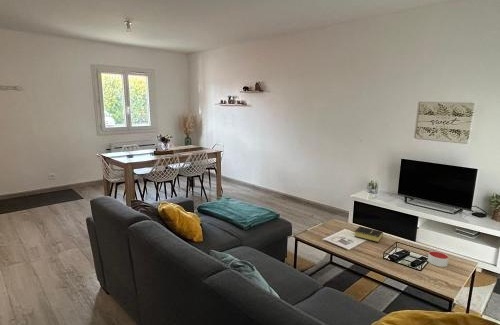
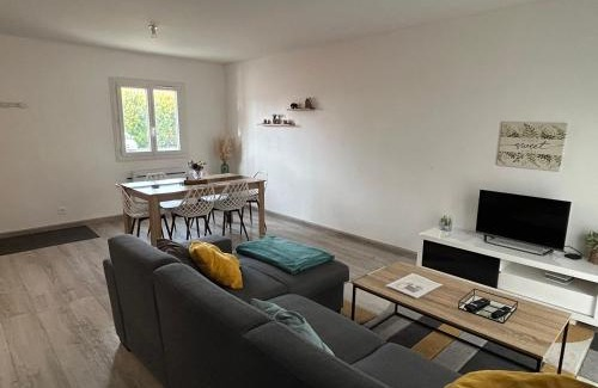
- candle (438, 258)
- book (367, 233)
